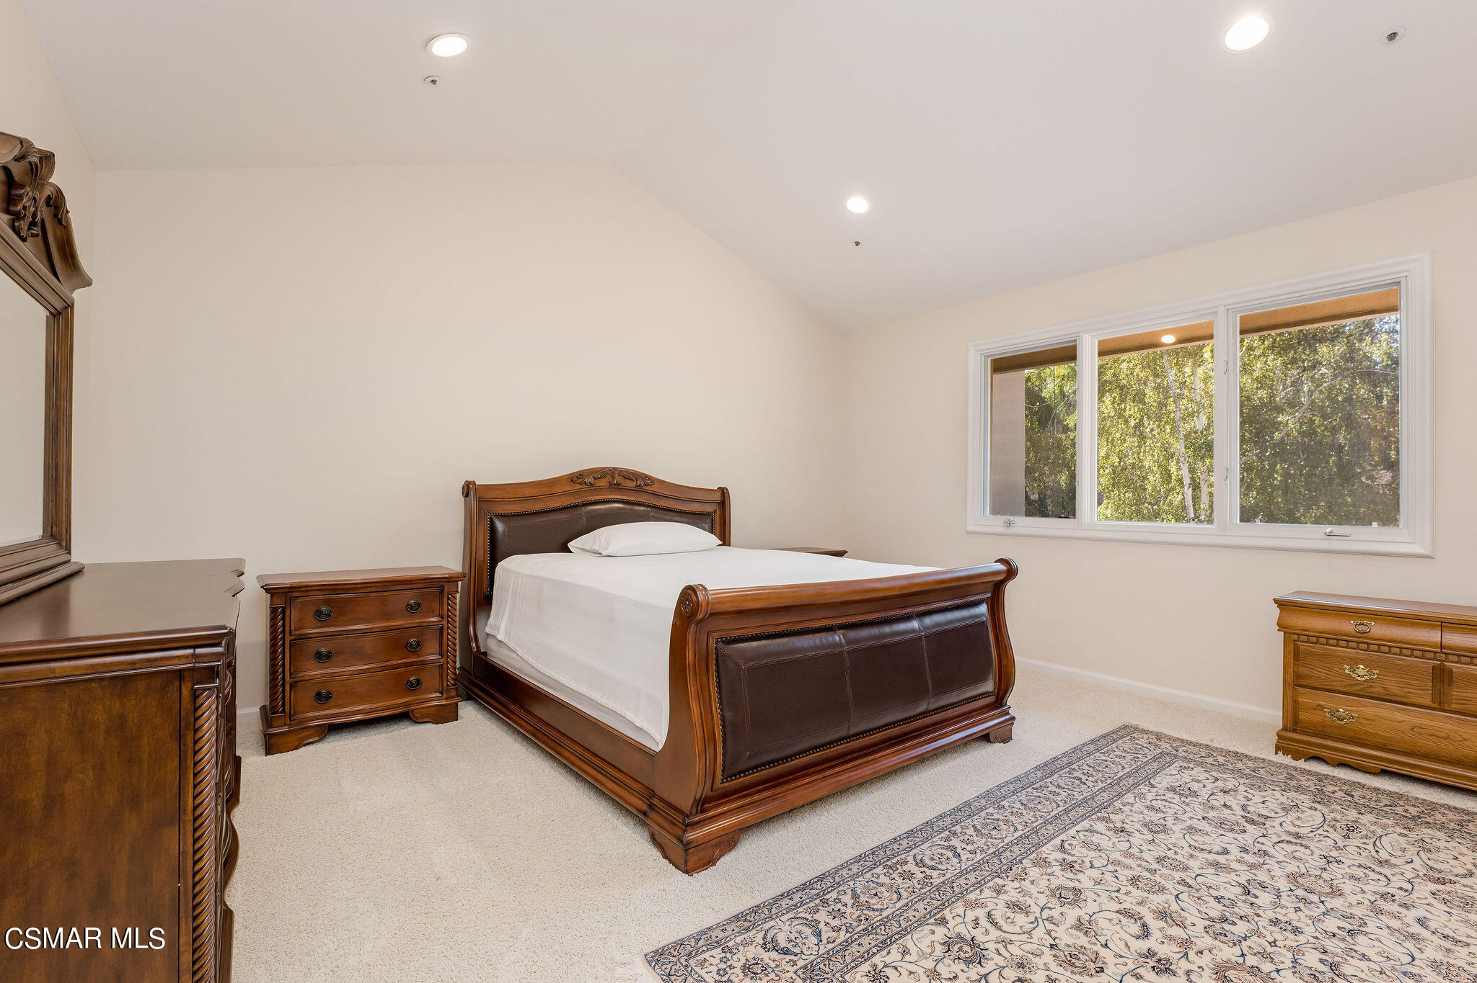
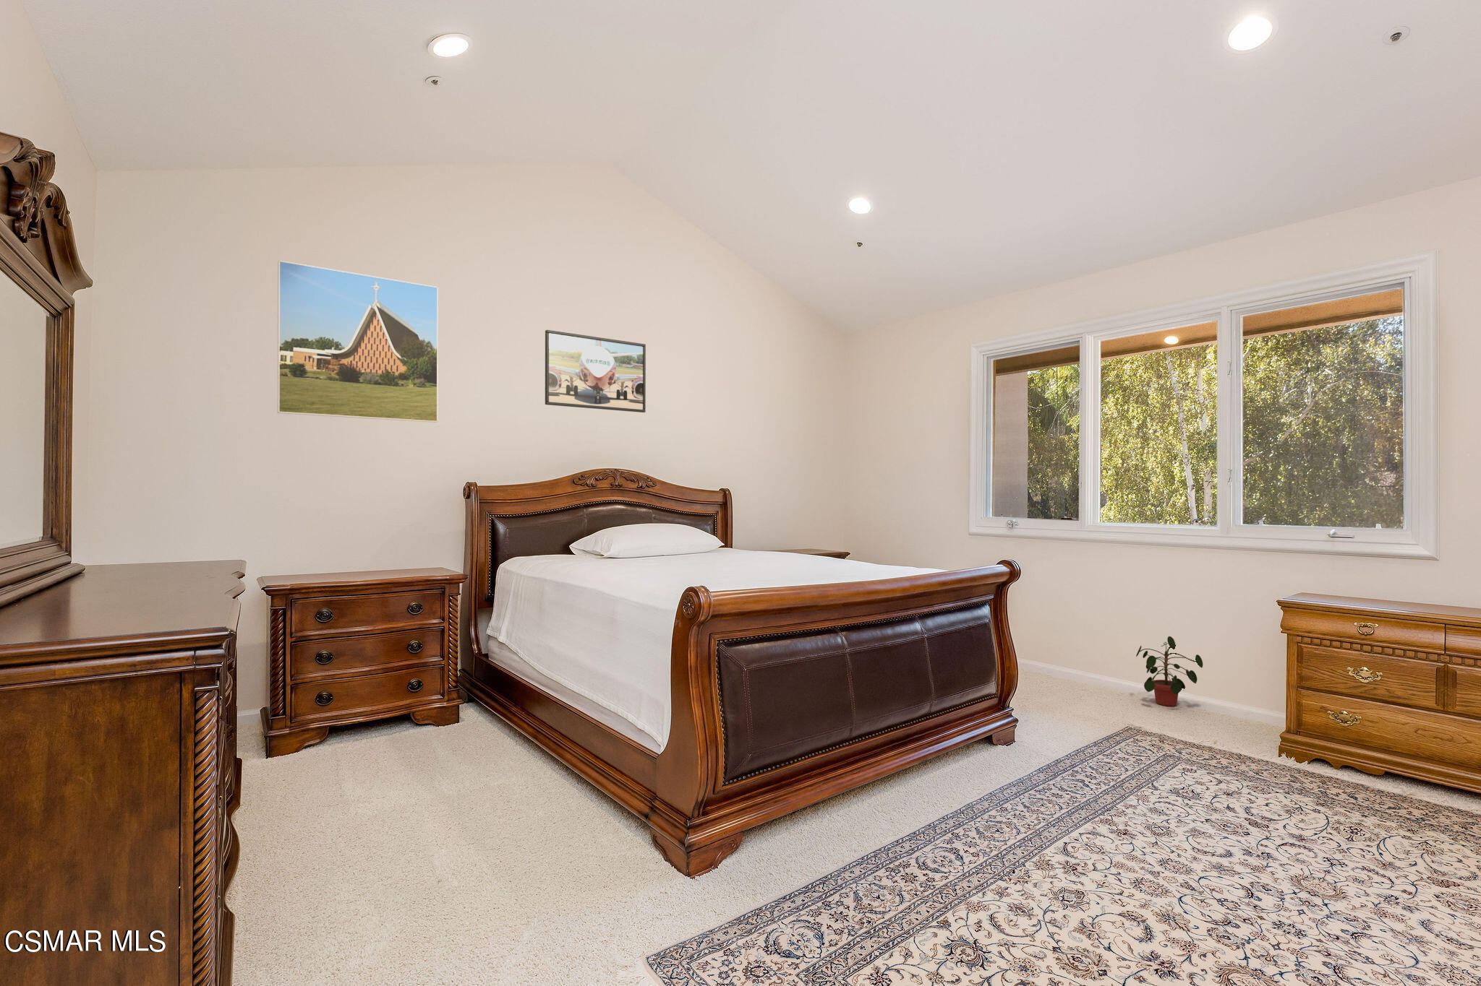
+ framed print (597, 373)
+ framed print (362, 346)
+ potted plant (1170, 668)
